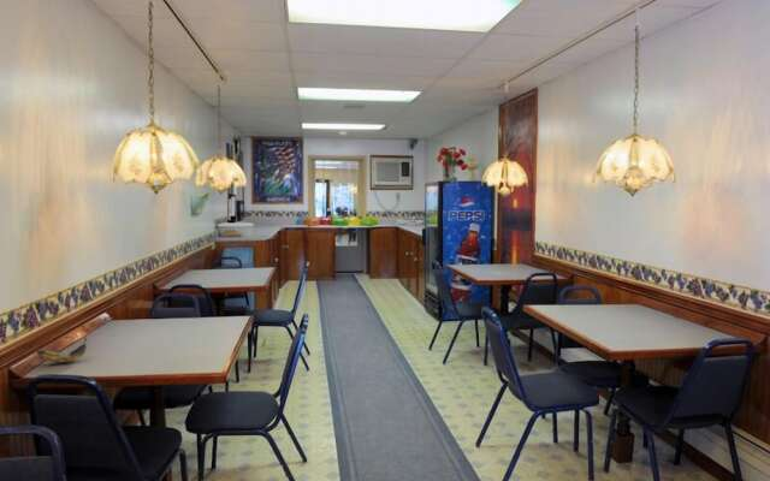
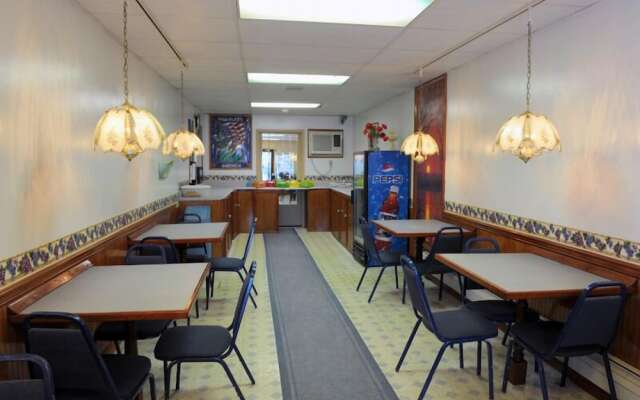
- banana (63, 352)
